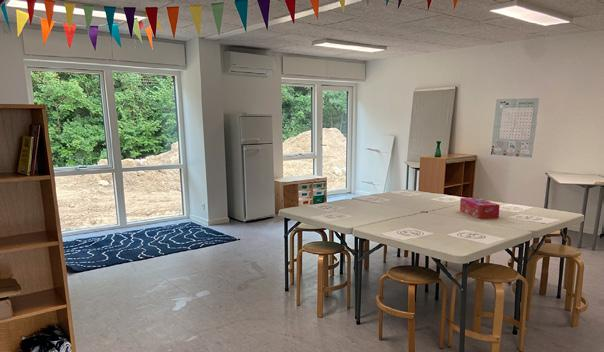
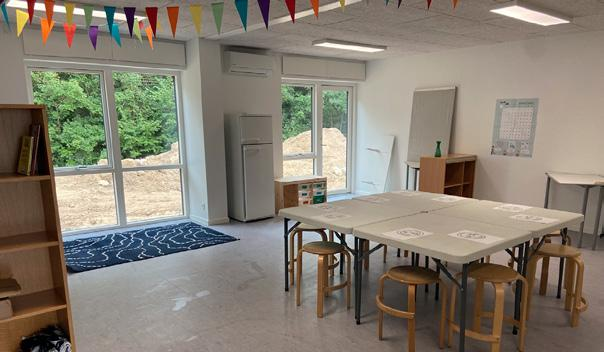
- tissue box (478, 207)
